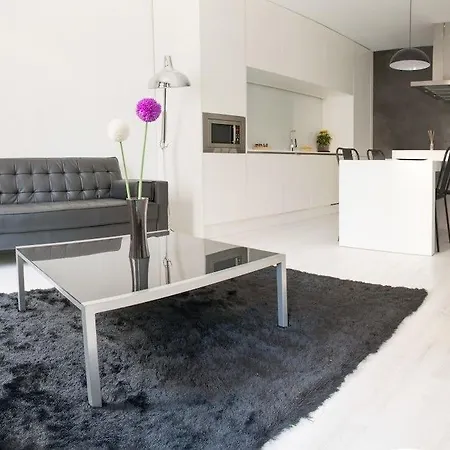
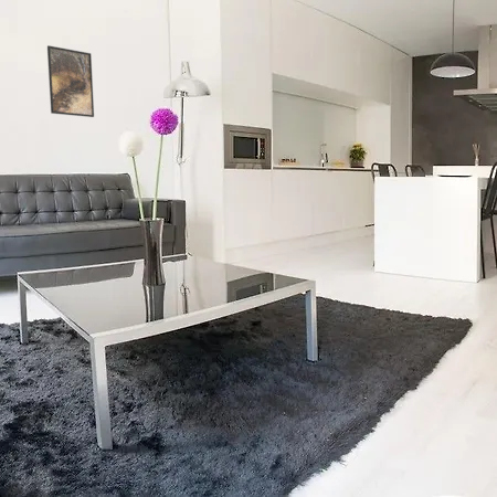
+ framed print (71, 82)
